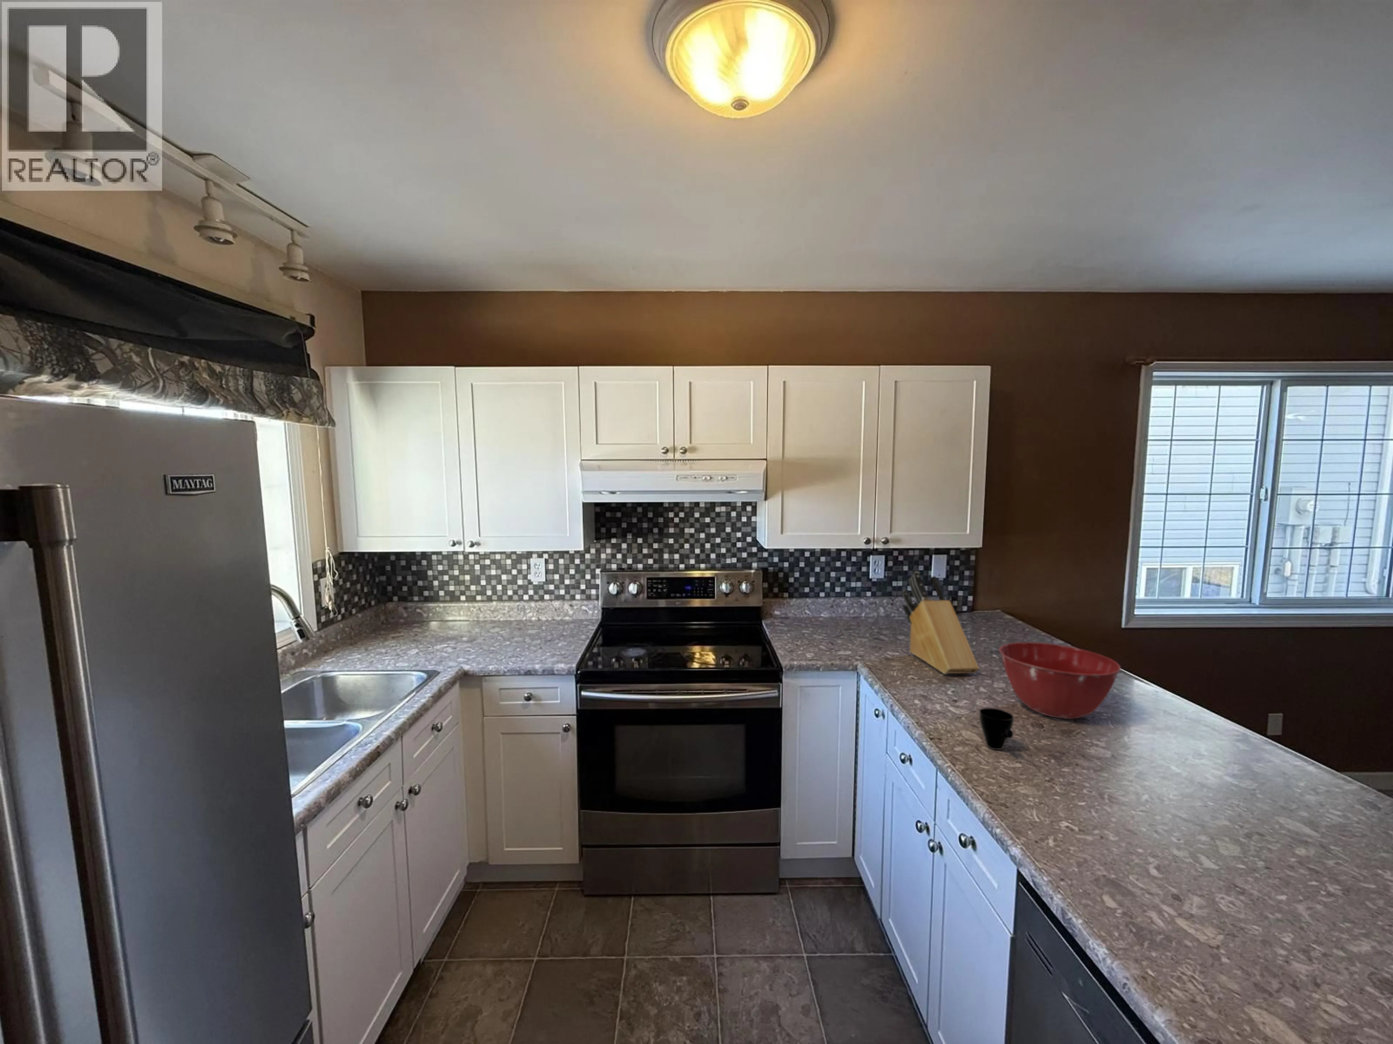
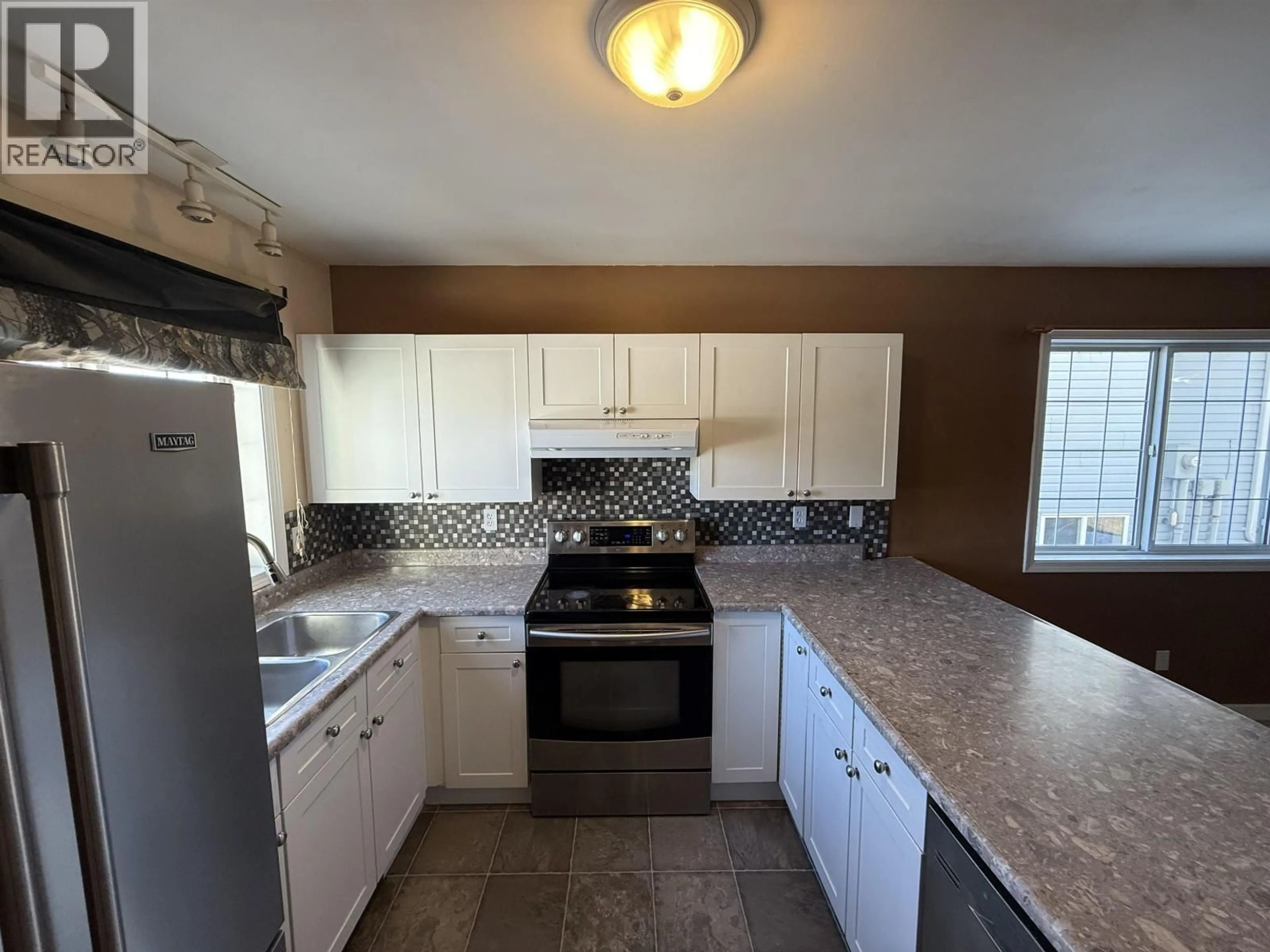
- mixing bowl (1055, 682)
- cup (998, 733)
- knife block (937, 619)
